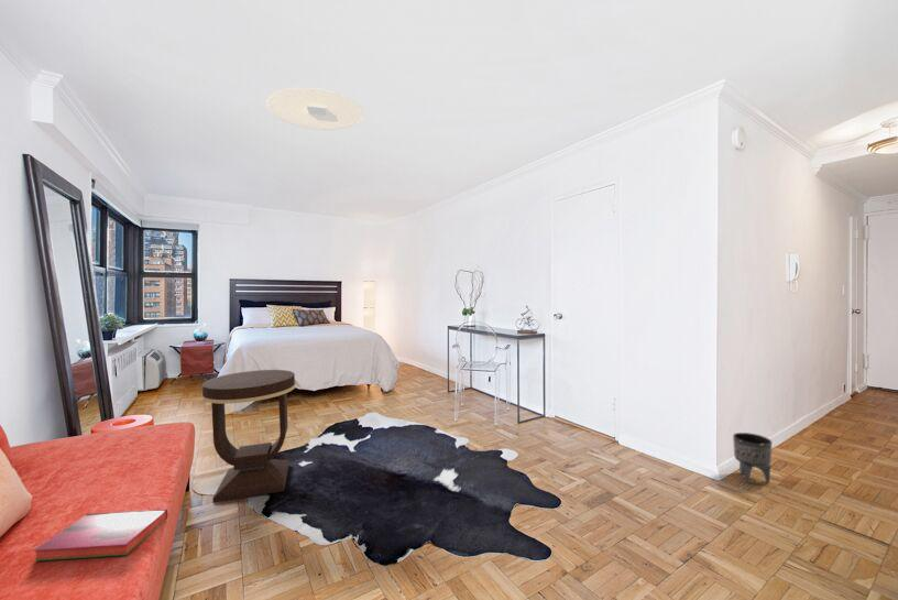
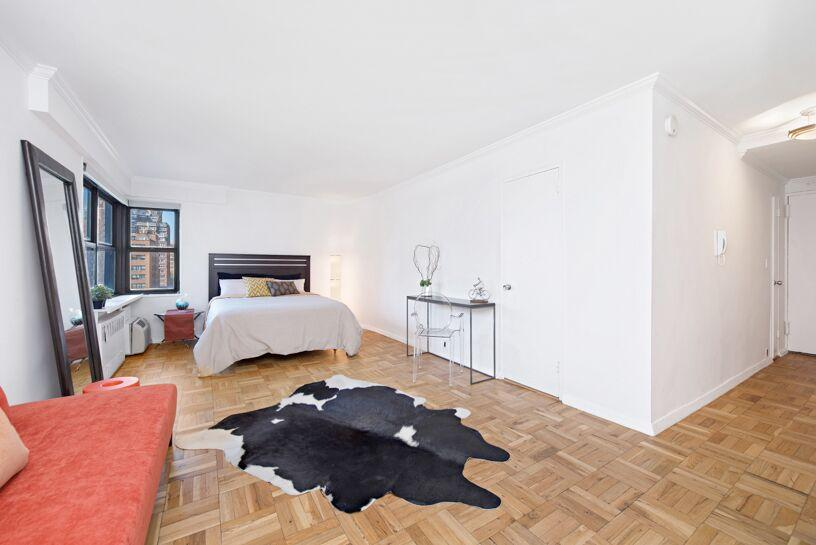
- side table (258, 444)
- hardback book (106, 532)
- ceiling light (316, 106)
- planter (752, 458)
